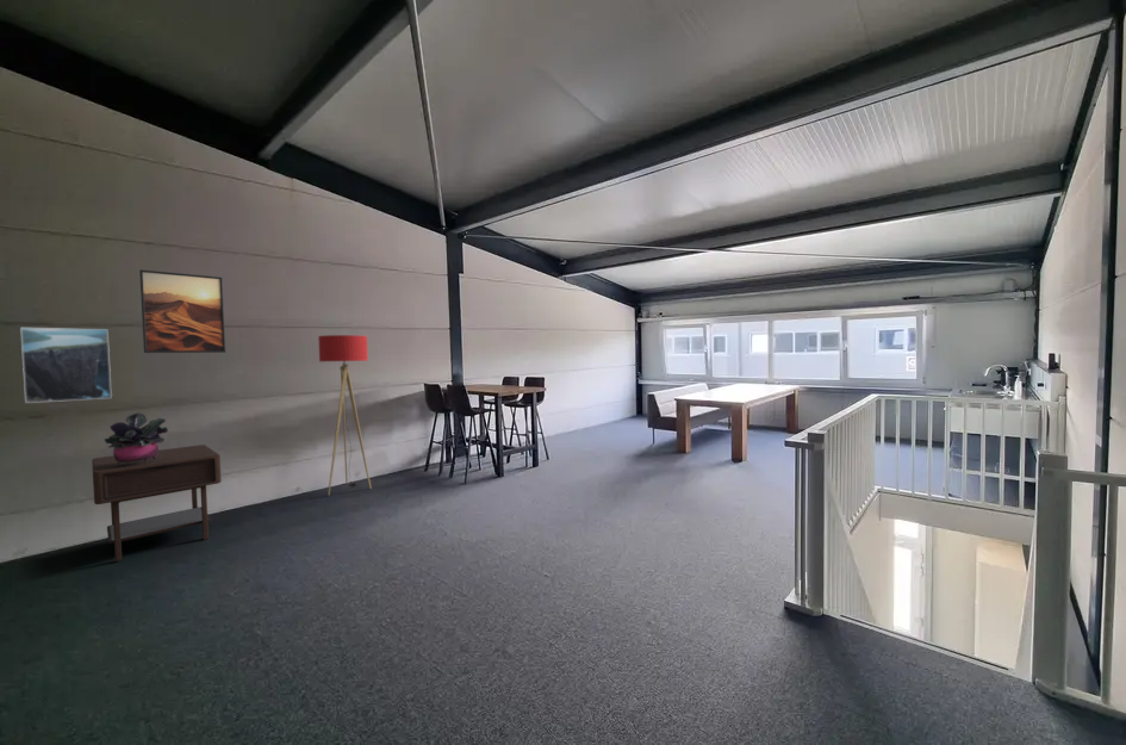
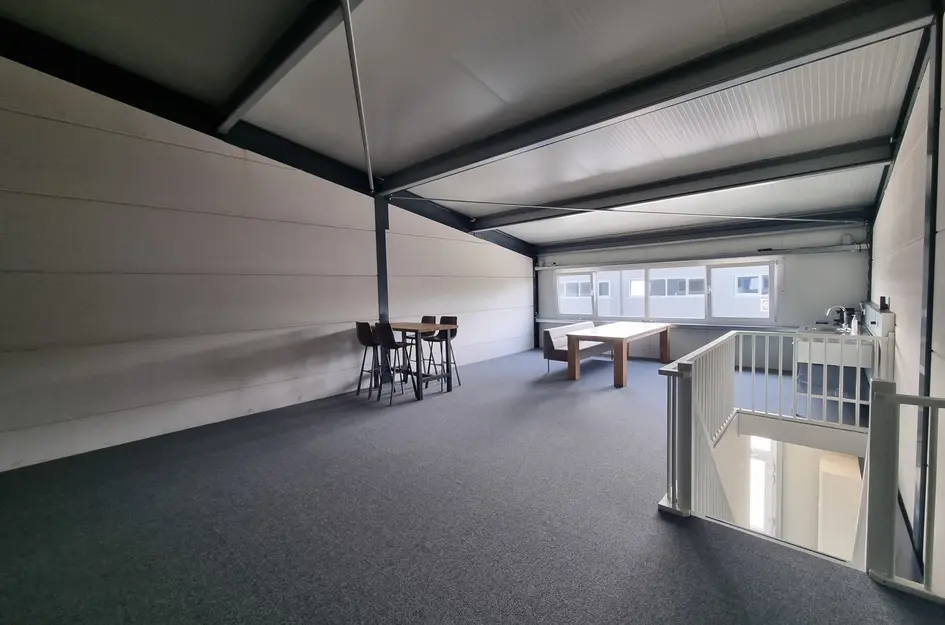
- side table (157, 495)
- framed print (185, 312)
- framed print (68, 364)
- potted plant (136, 437)
- floor lamp (343, 412)
